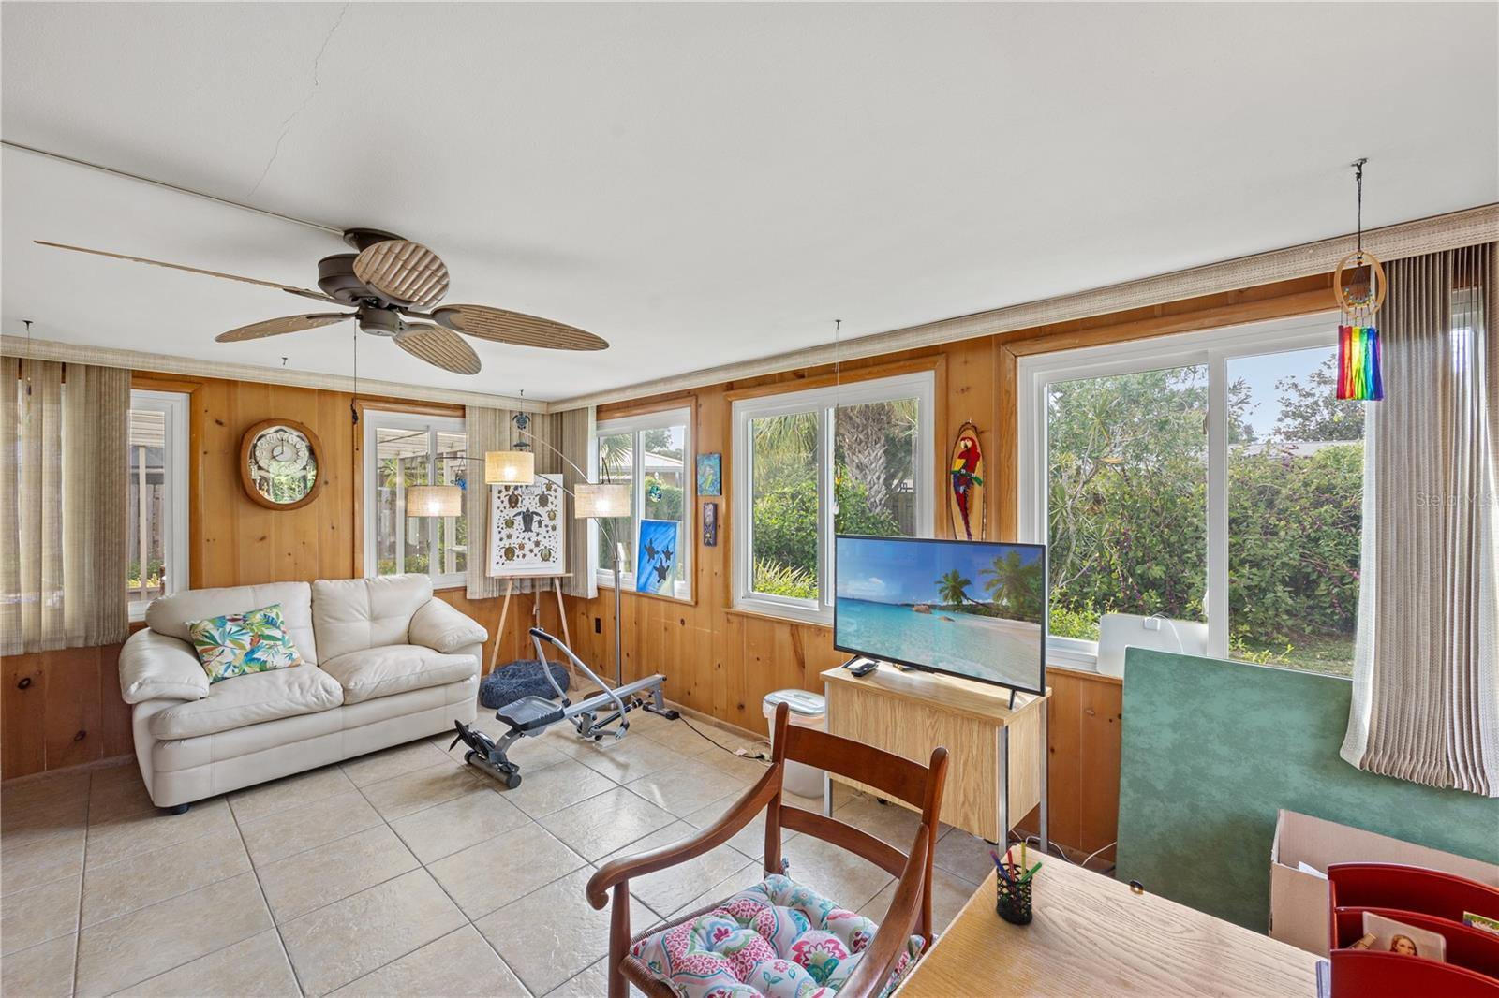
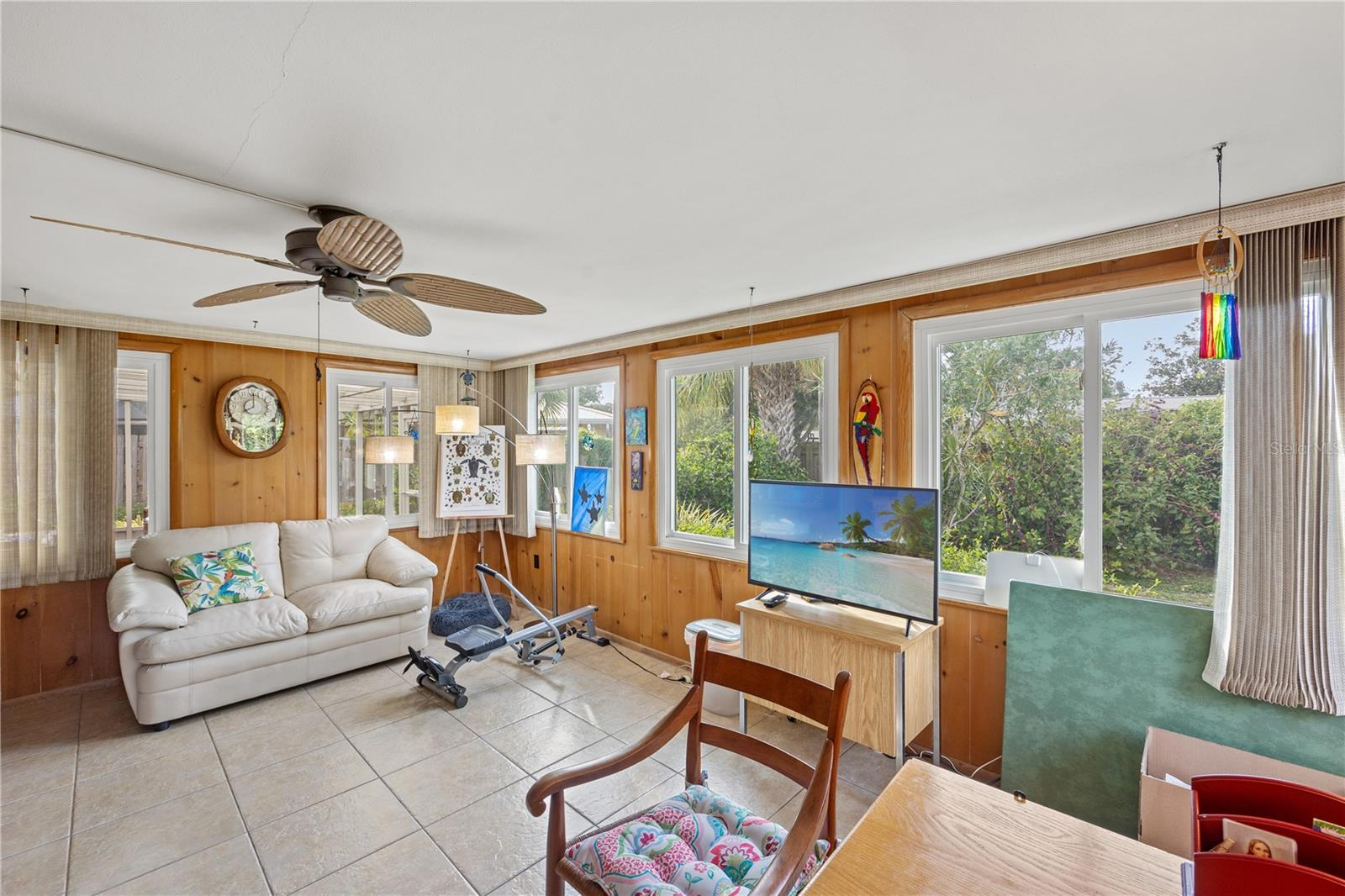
- pen holder (1018, 879)
